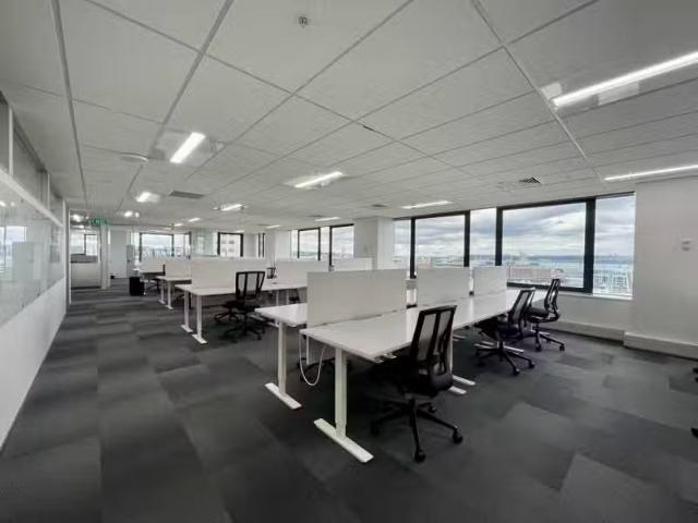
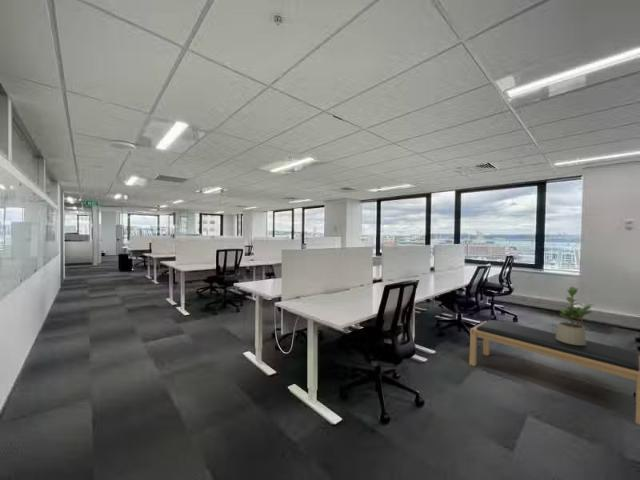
+ bench (548, 356)
+ potted plant (574, 314)
